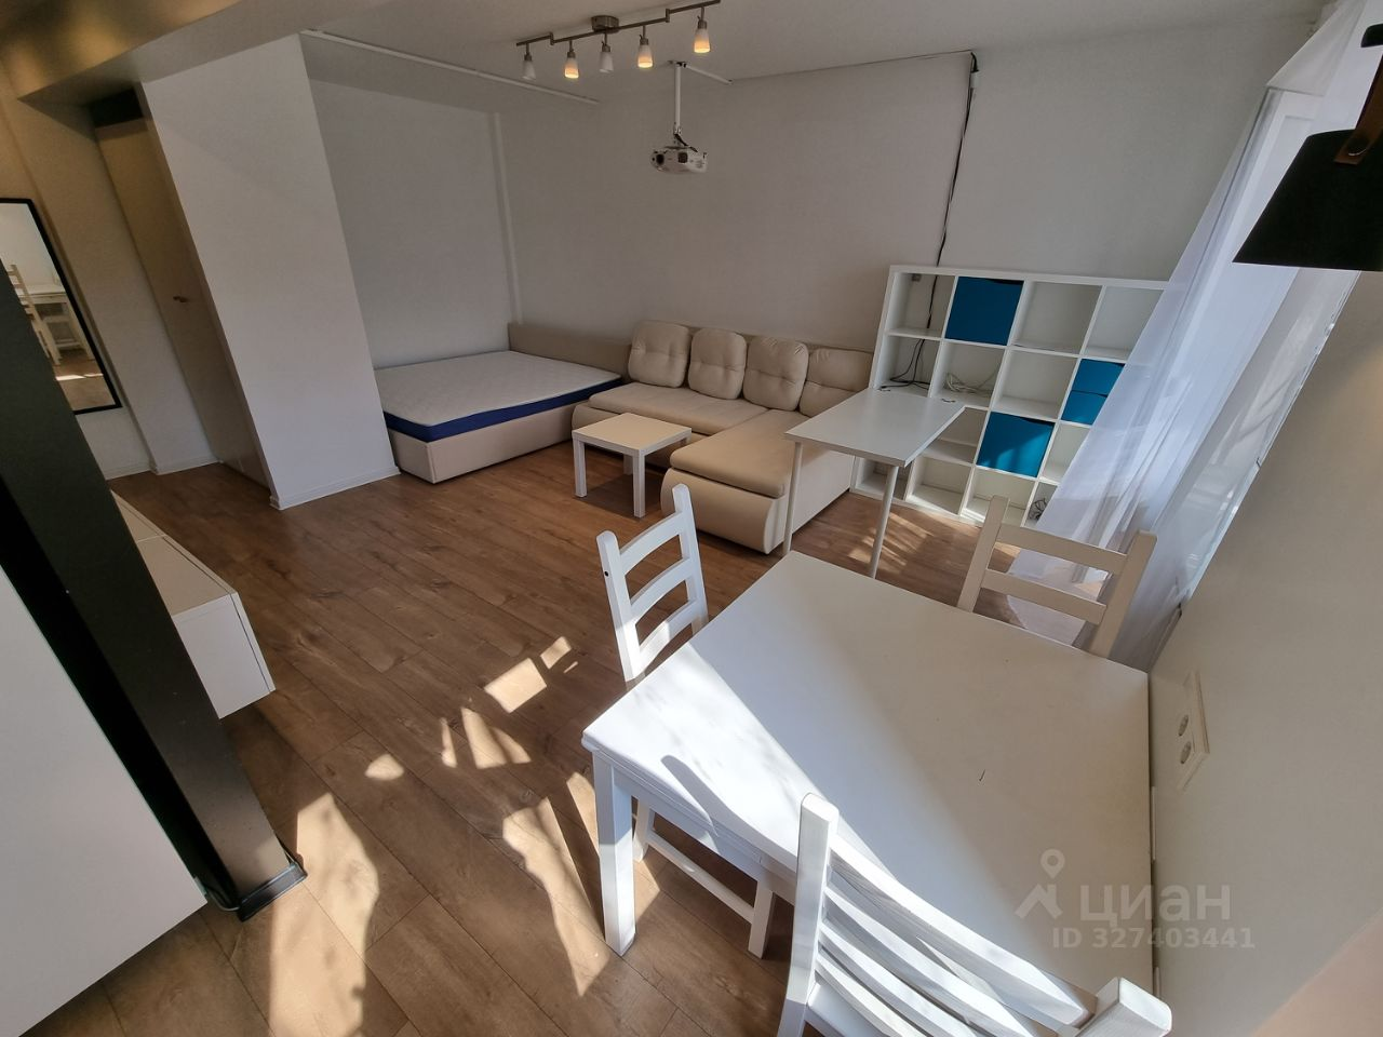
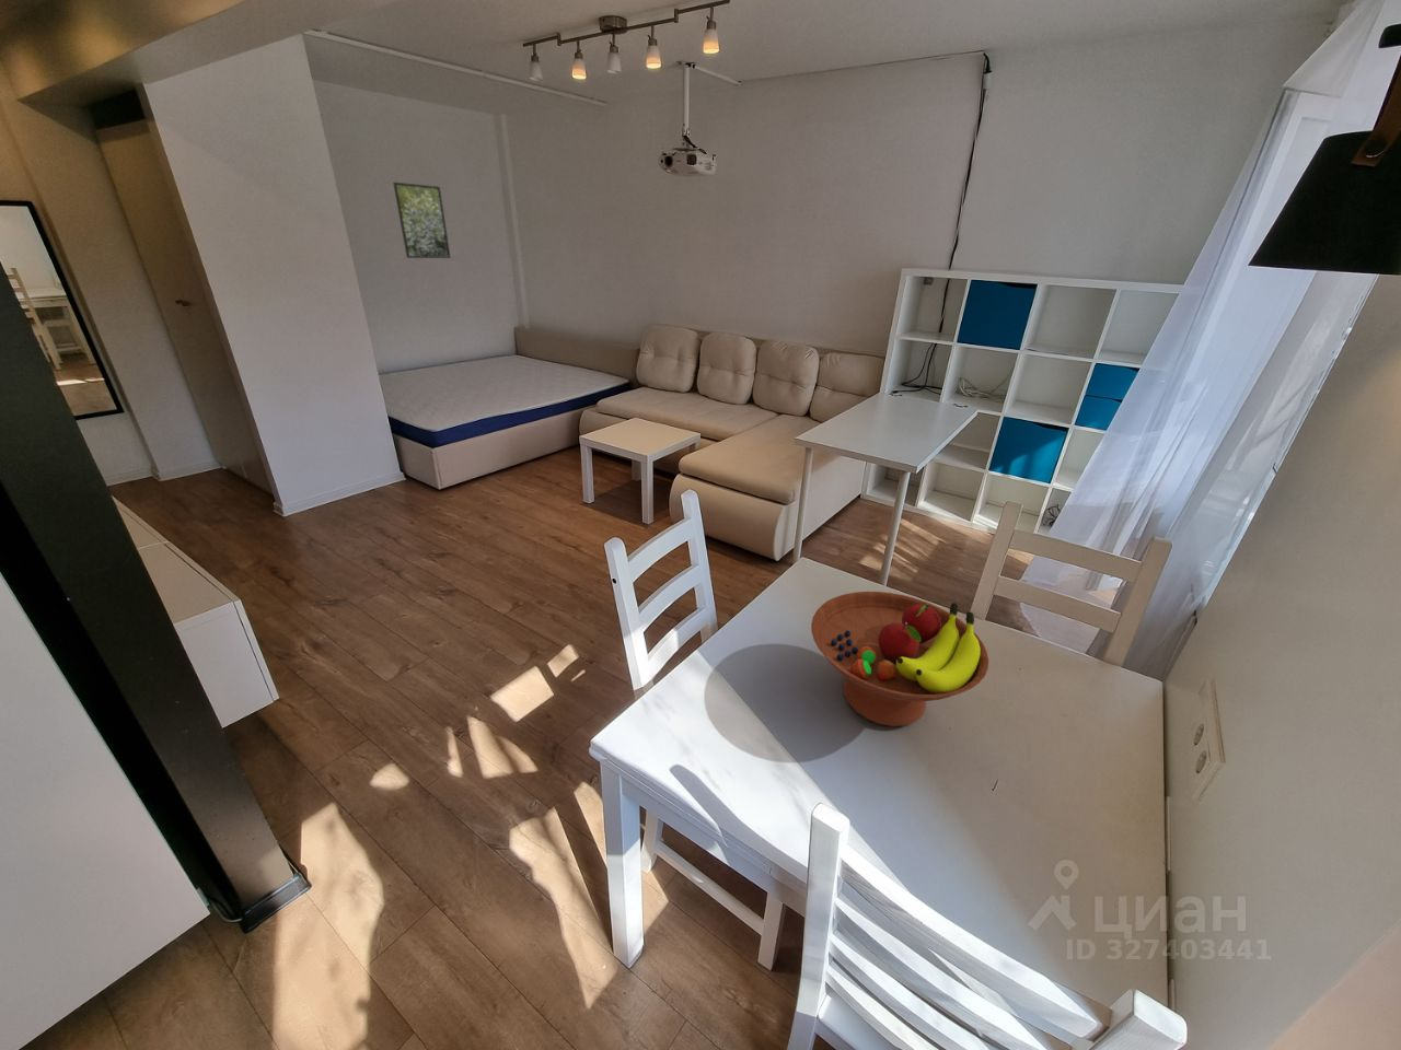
+ fruit bowl (892, 656)
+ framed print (423, 222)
